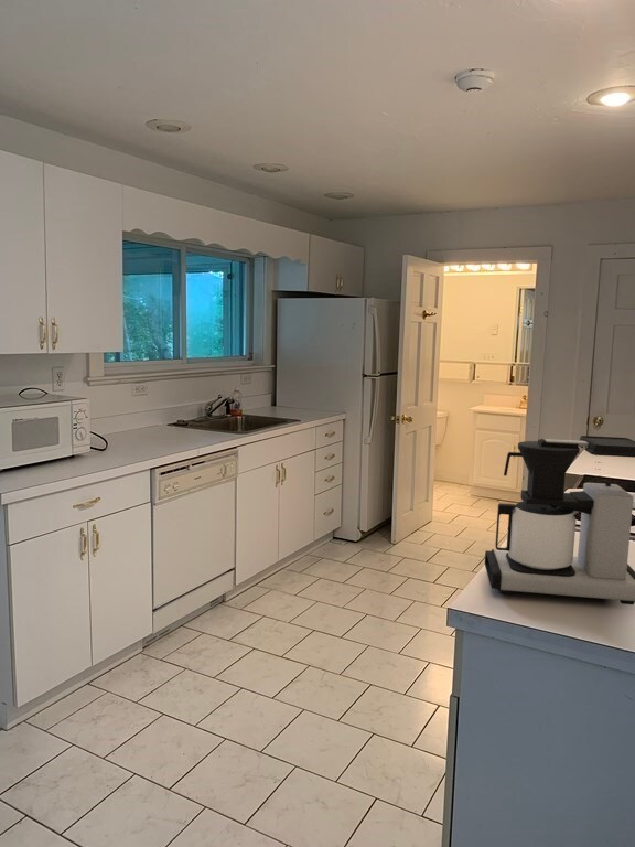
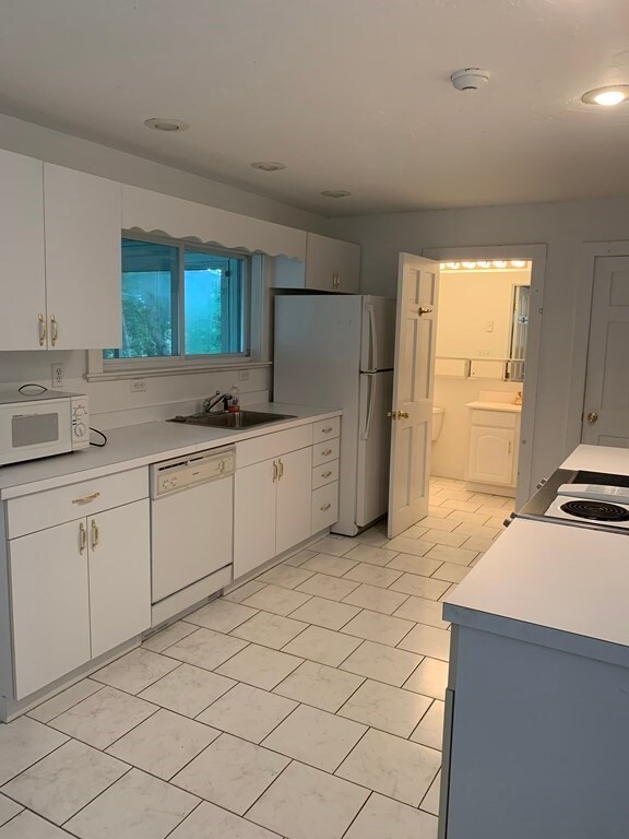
- coffee maker (564, 514)
